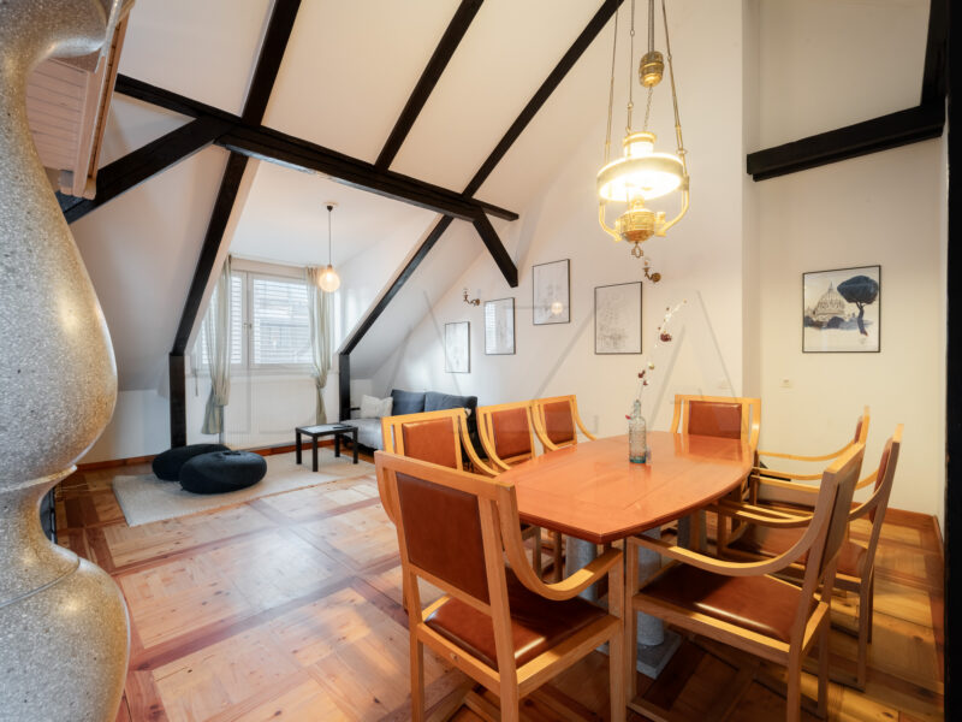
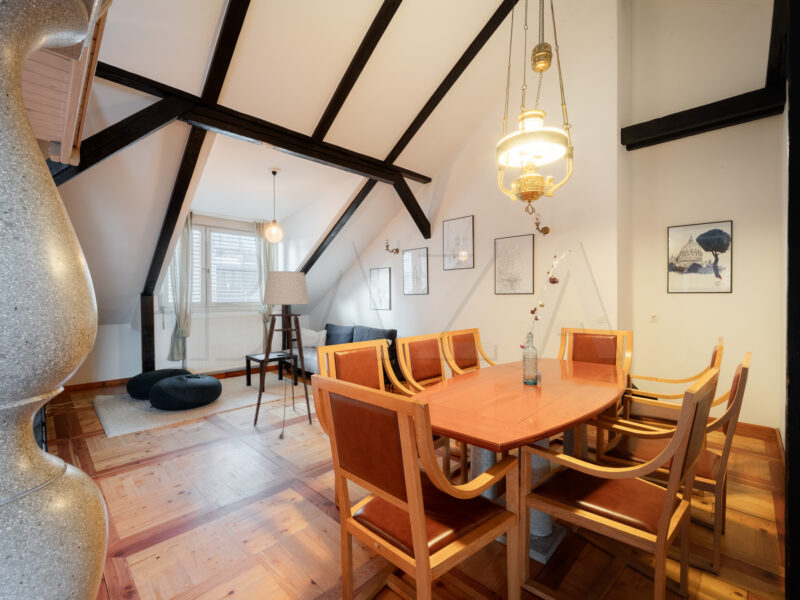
+ floor lamp (286, 347)
